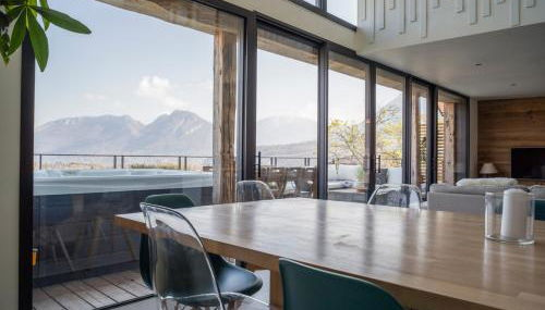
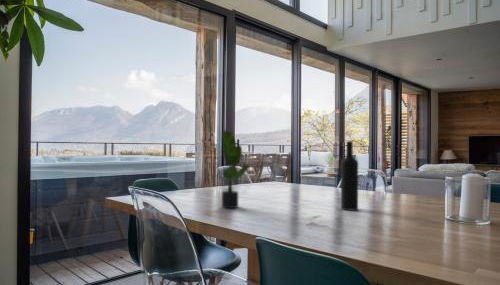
+ wine bottle (349, 175)
+ potted plant (231, 168)
